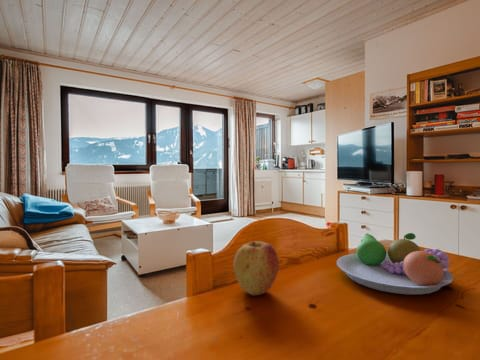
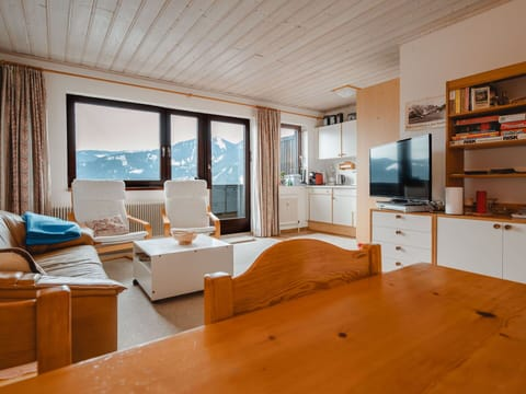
- fruit bowl (389, 256)
- apple (256, 266)
